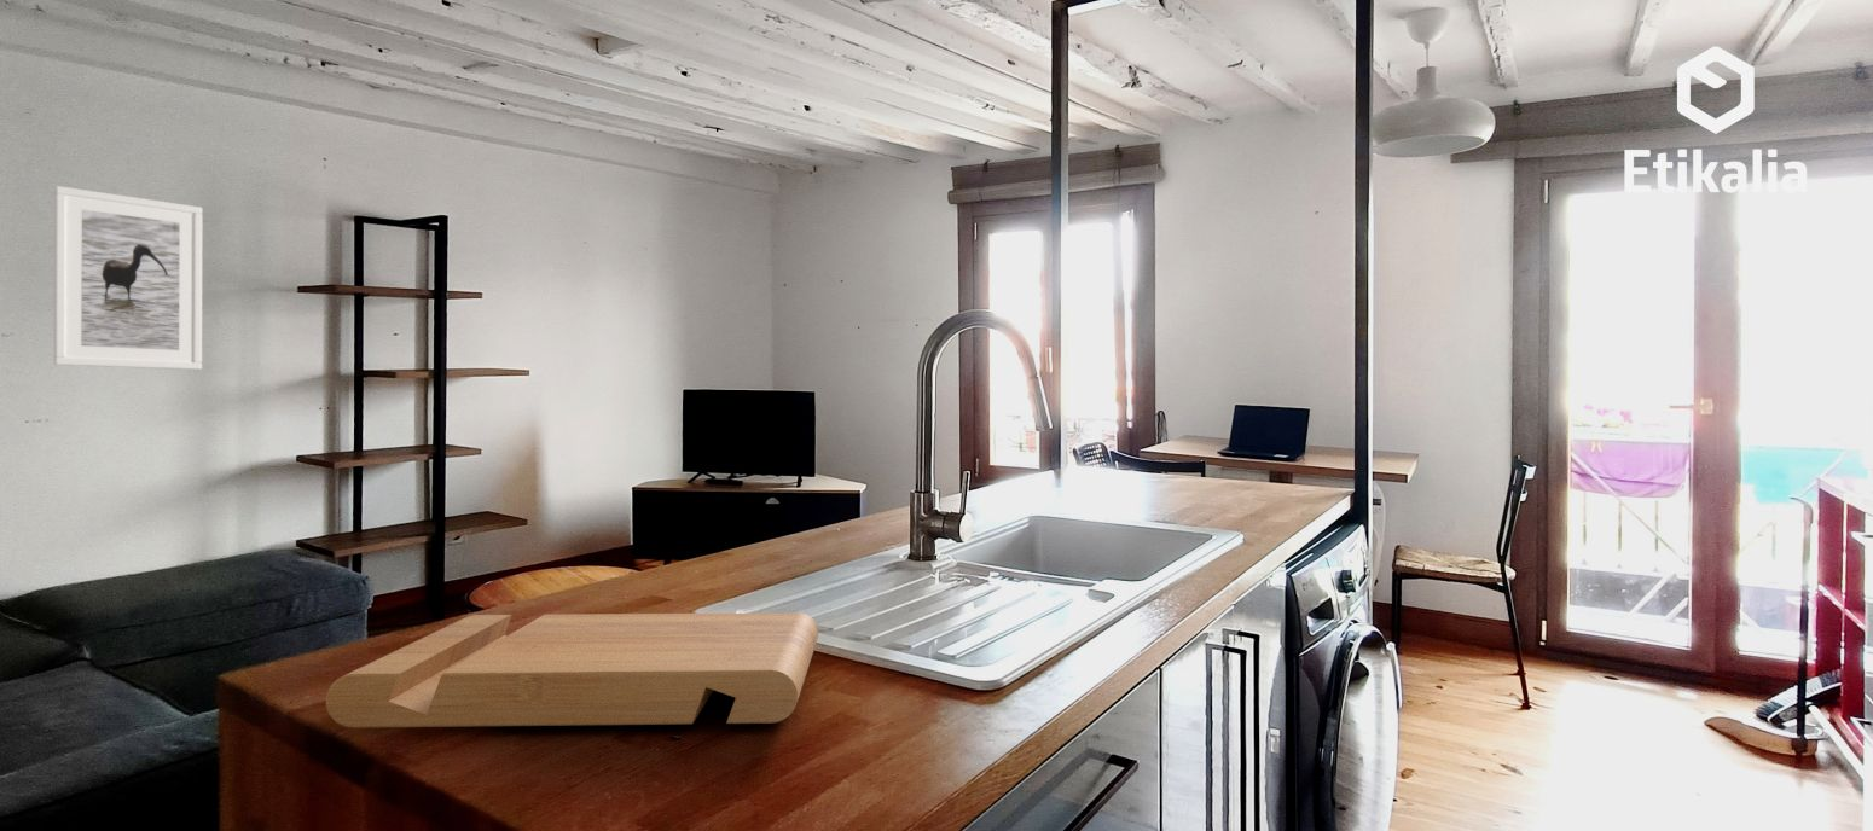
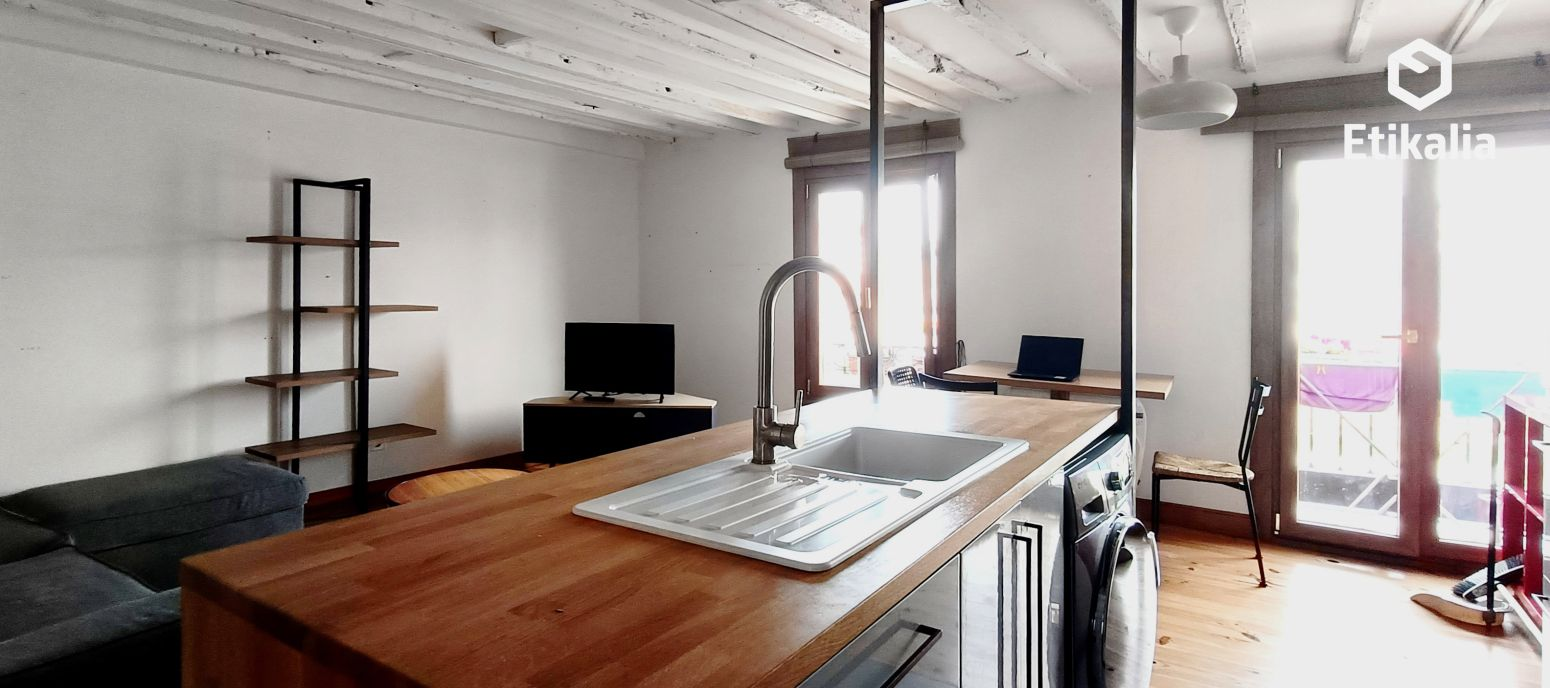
- cutting board (605, 662)
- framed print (131, 281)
